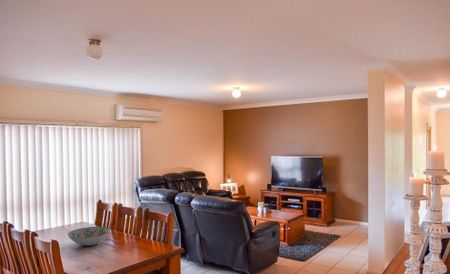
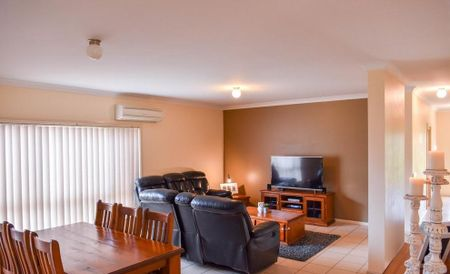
- decorative bowl (89, 238)
